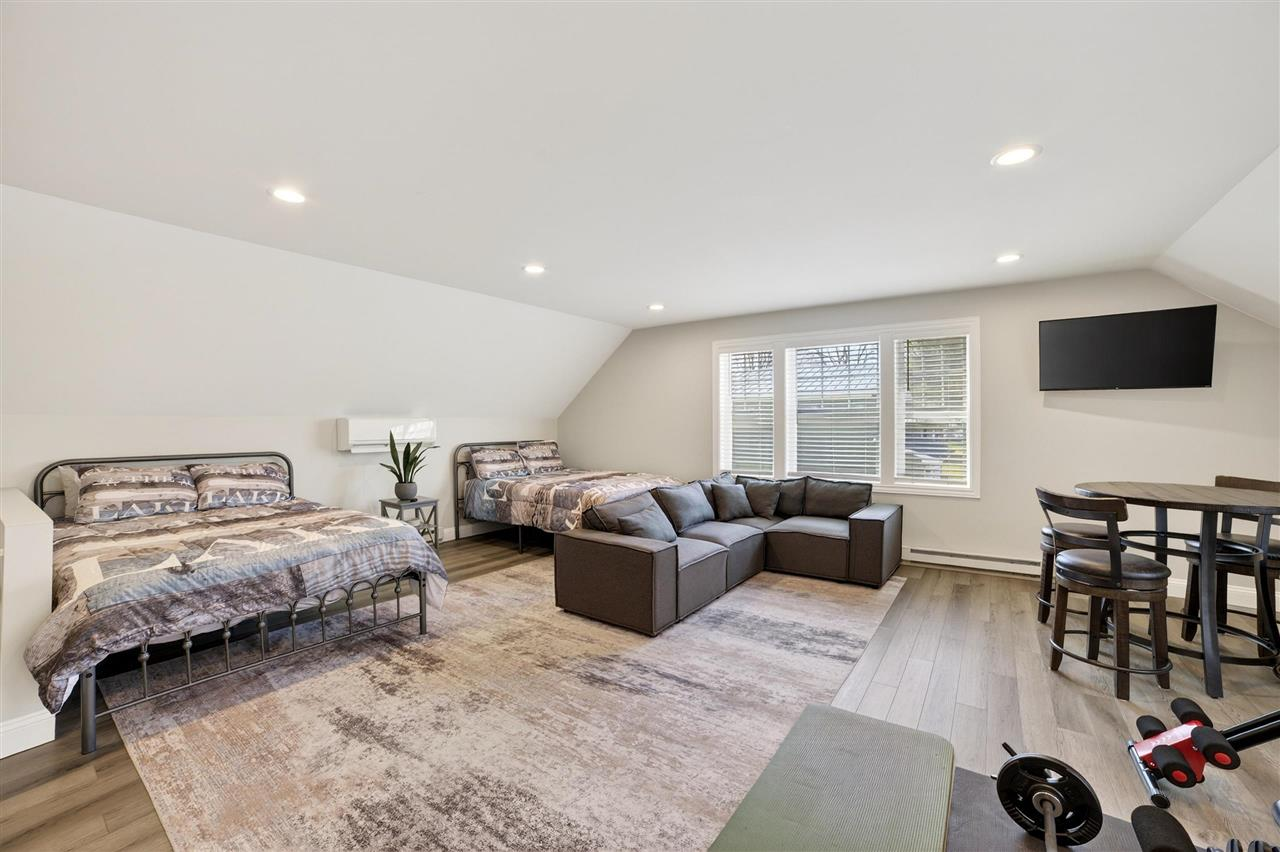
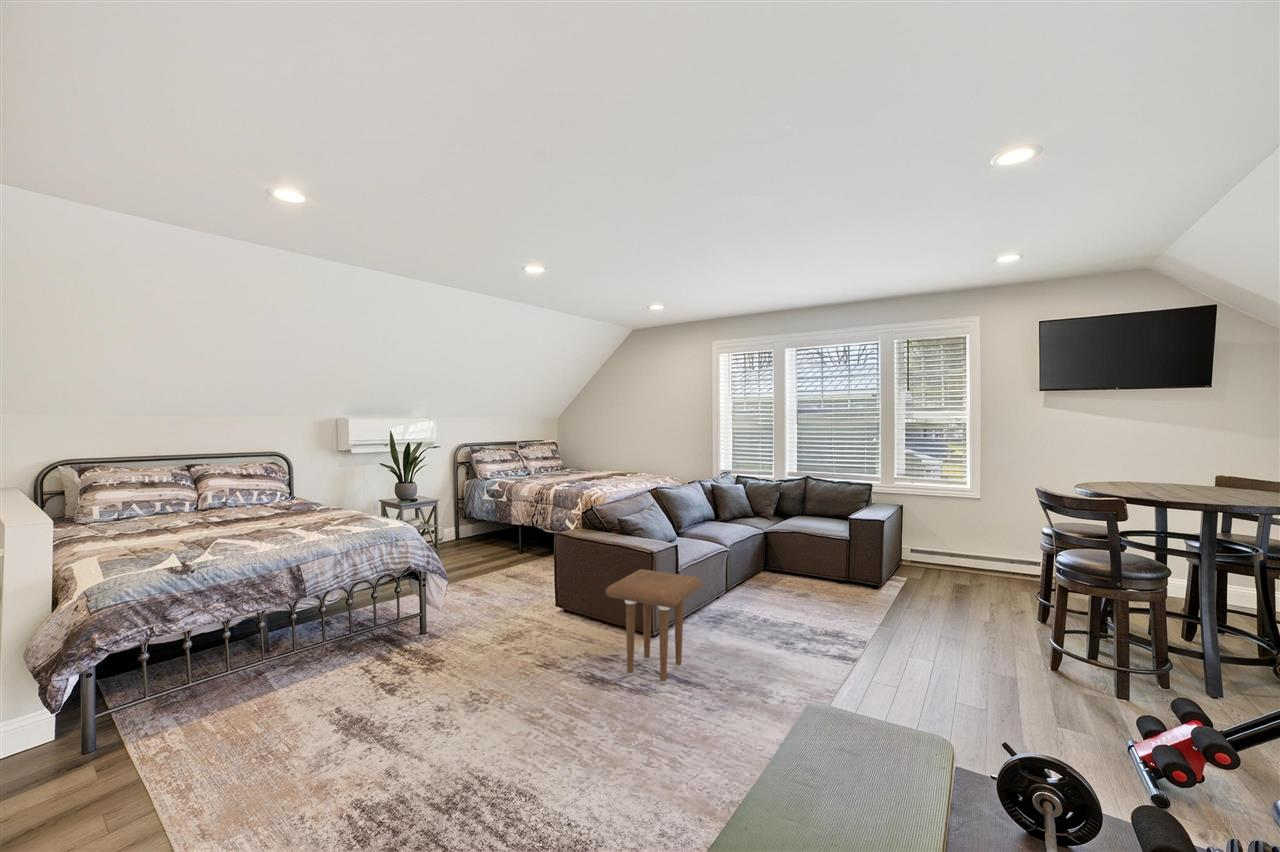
+ side table (650, 625)
